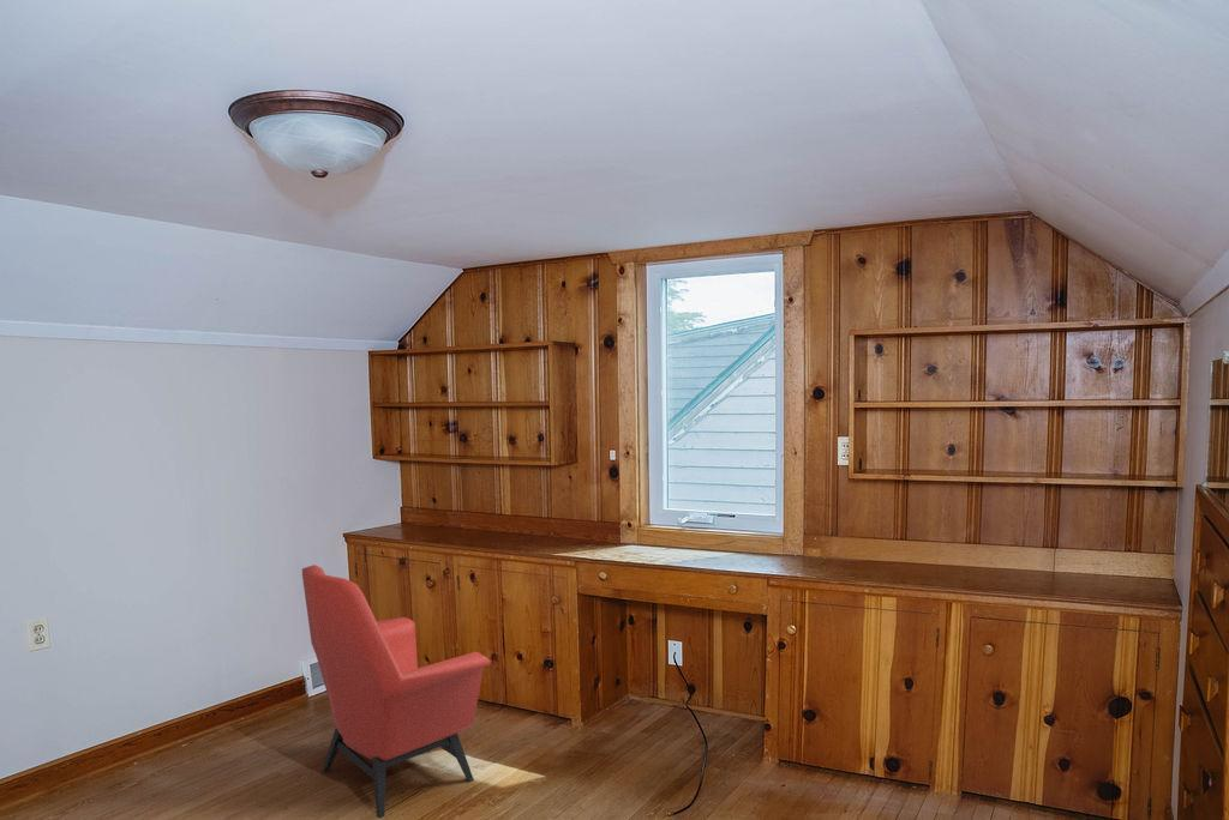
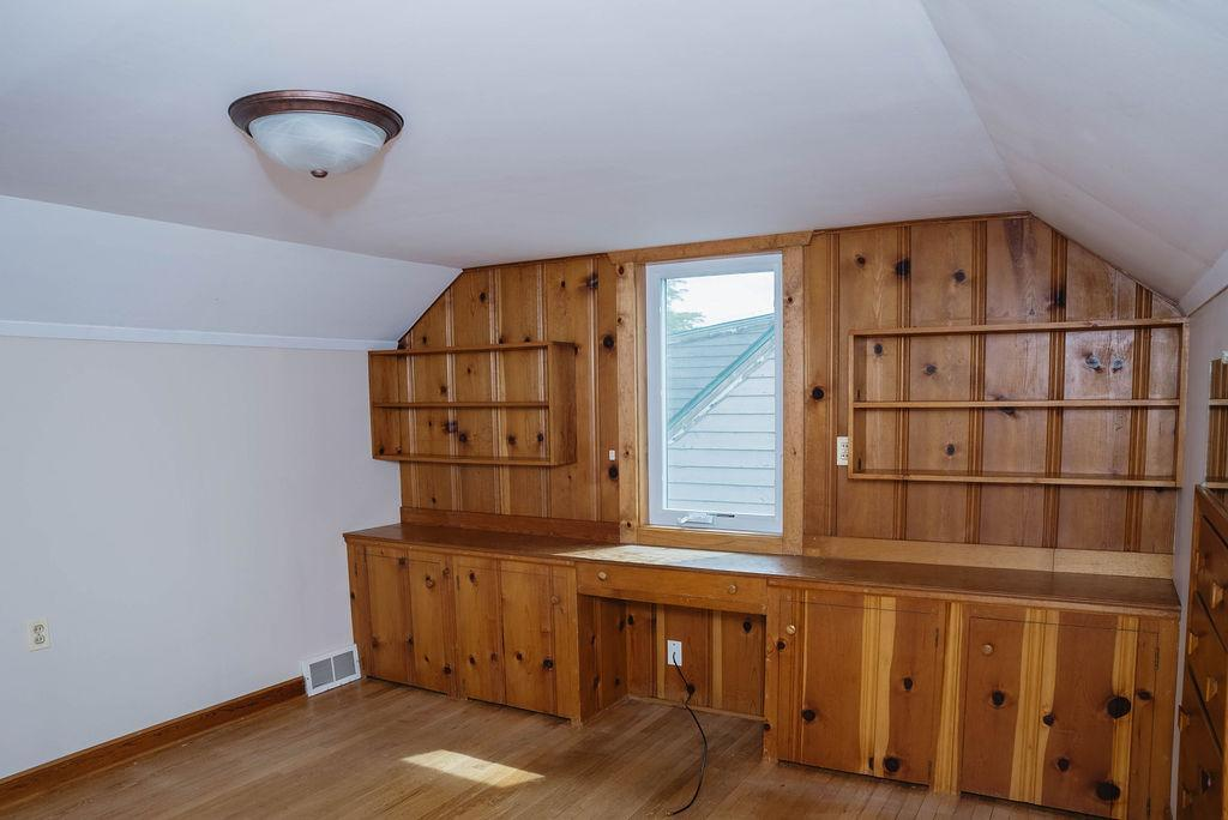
- armchair (400, 665)
